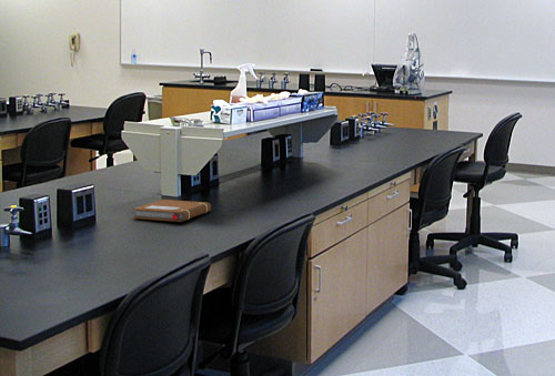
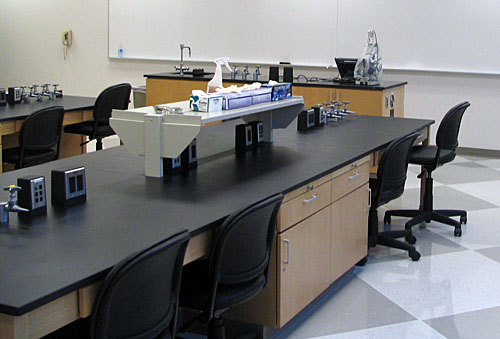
- notebook (172, 210)
